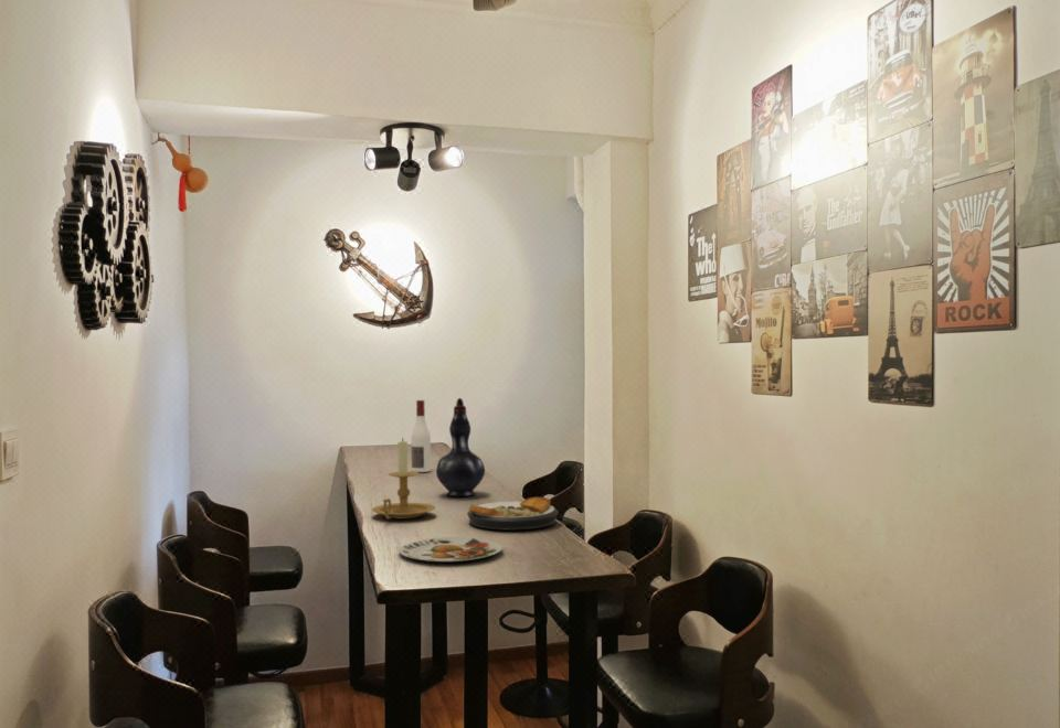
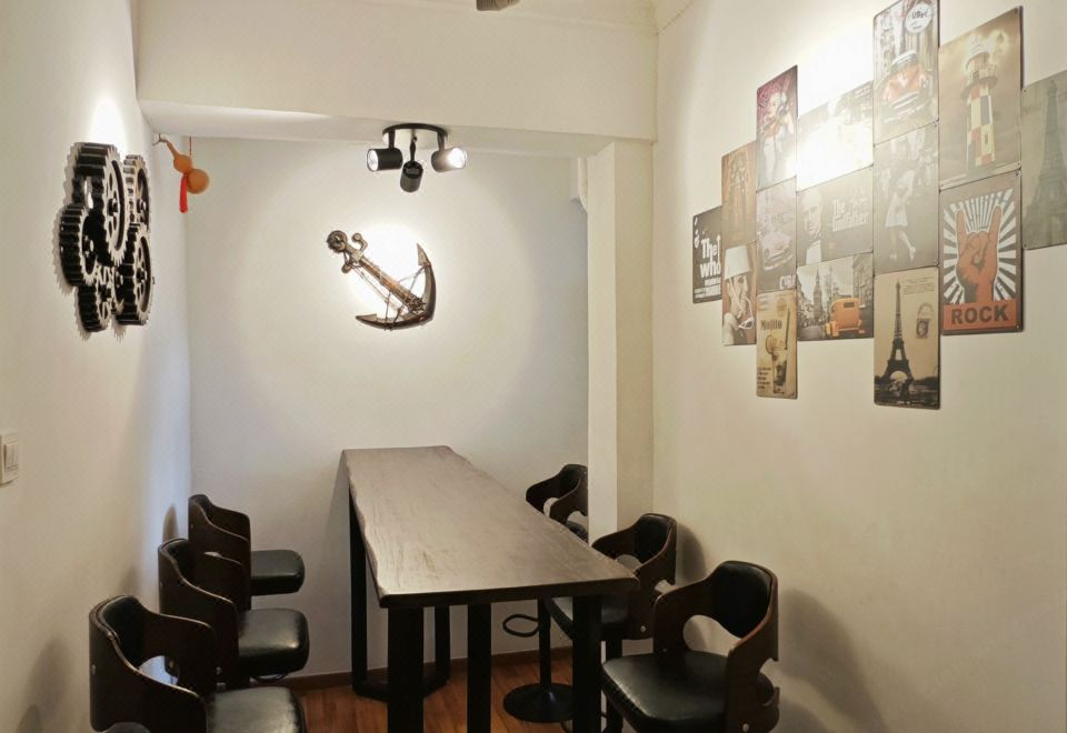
- plate (512, 511)
- decorative vase (460, 446)
- alcohol (421, 436)
- plate (451, 549)
- candle holder (403, 477)
